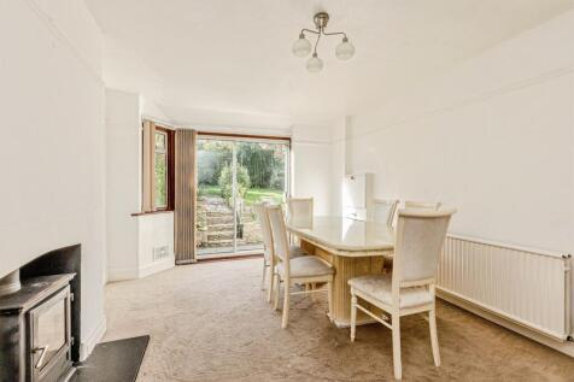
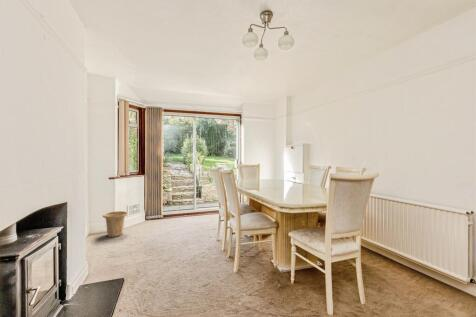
+ basket (115, 224)
